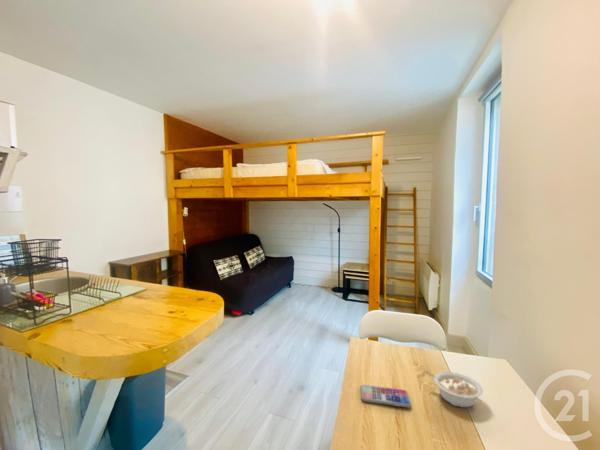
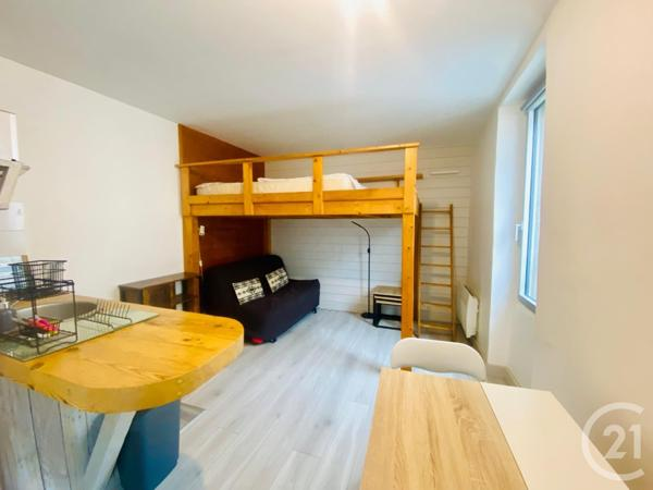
- legume (455, 389)
- smartphone (384, 395)
